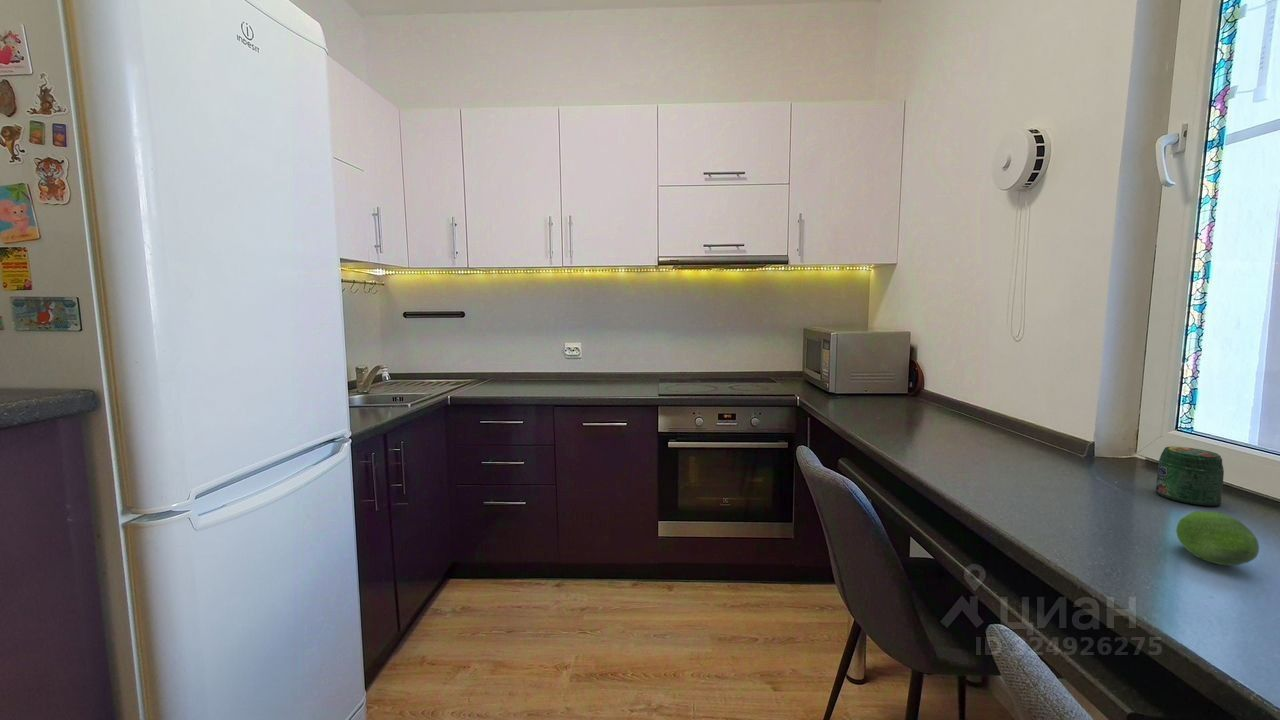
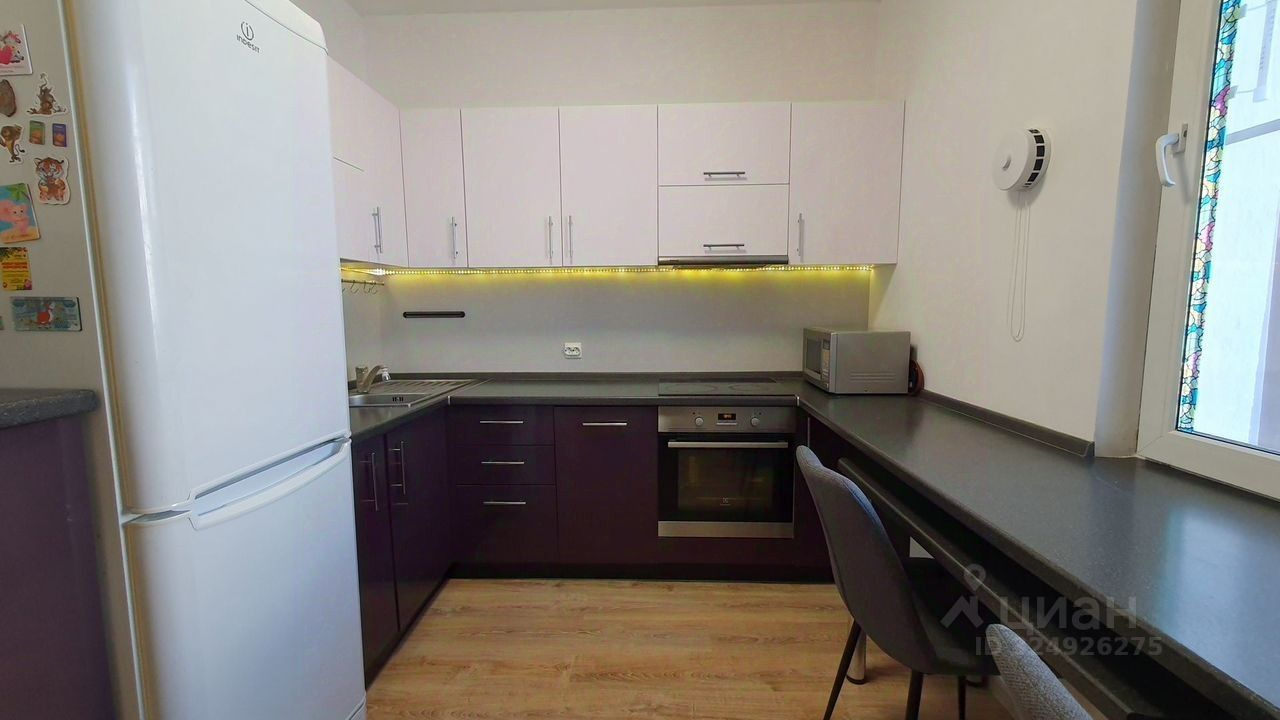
- jar (1189, 474)
- fruit (1213, 535)
